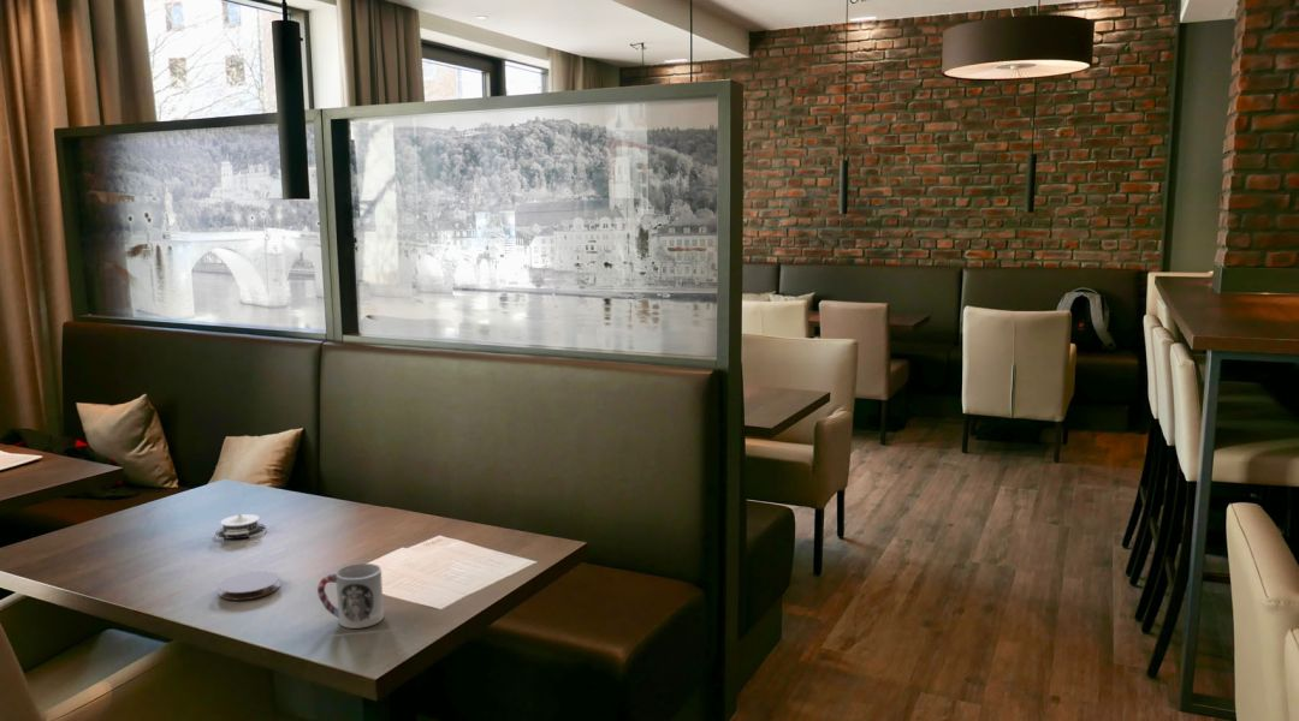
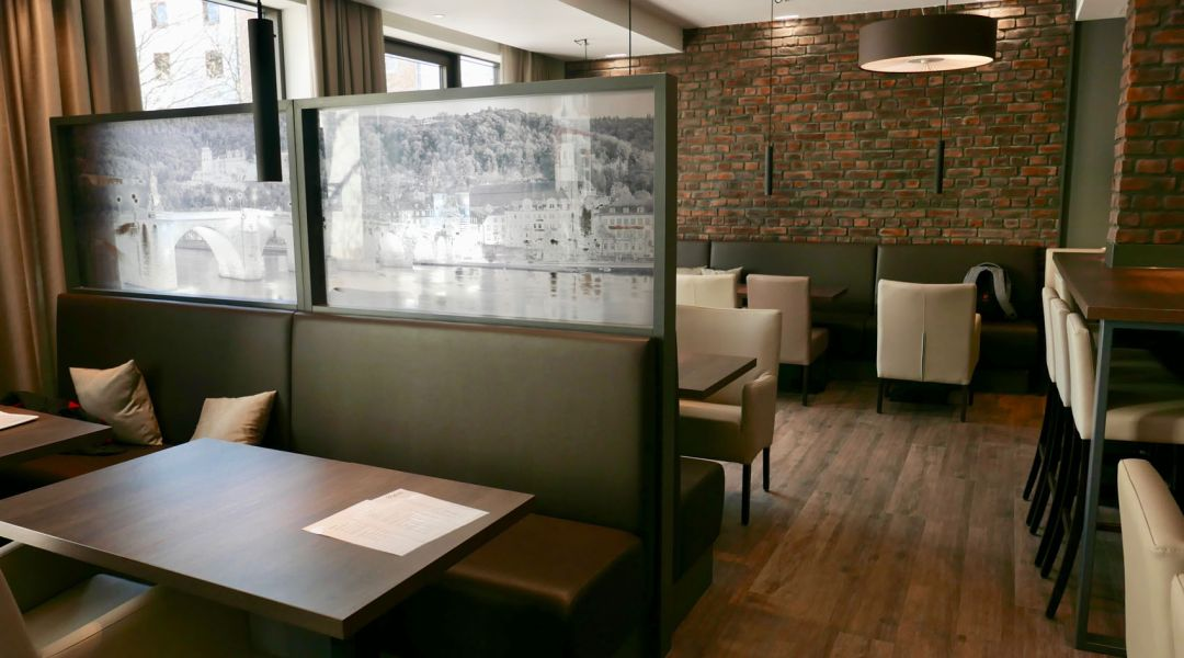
- architectural model (239, 522)
- cup (350, 595)
- coaster (249, 584)
